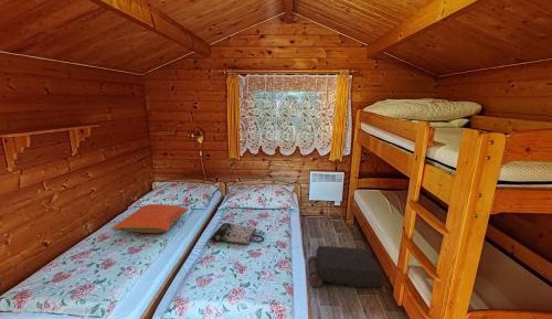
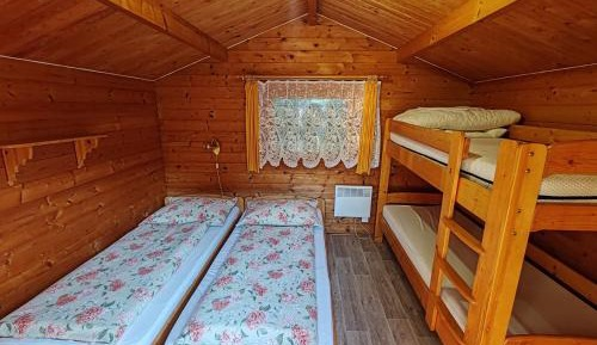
- pillow (152, 217)
- shoulder bag (342, 266)
- tote bag (240, 233)
